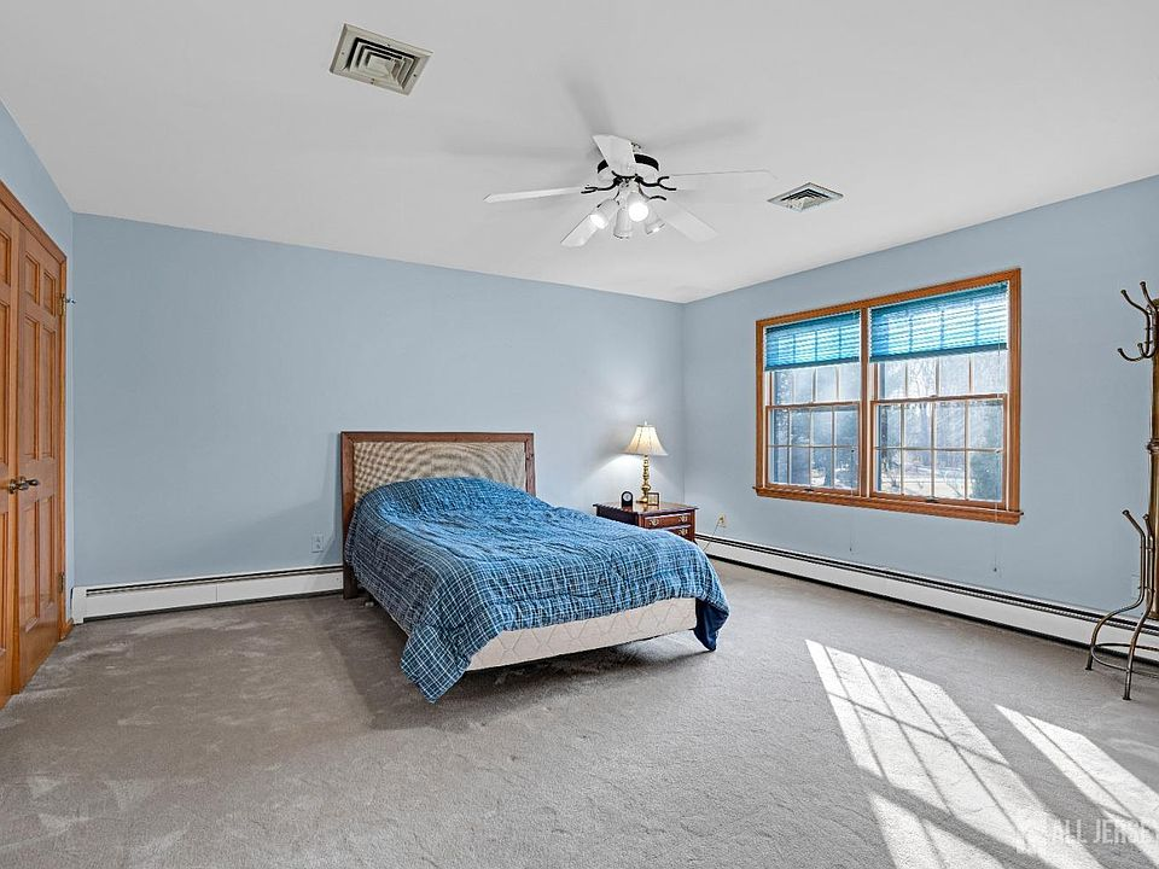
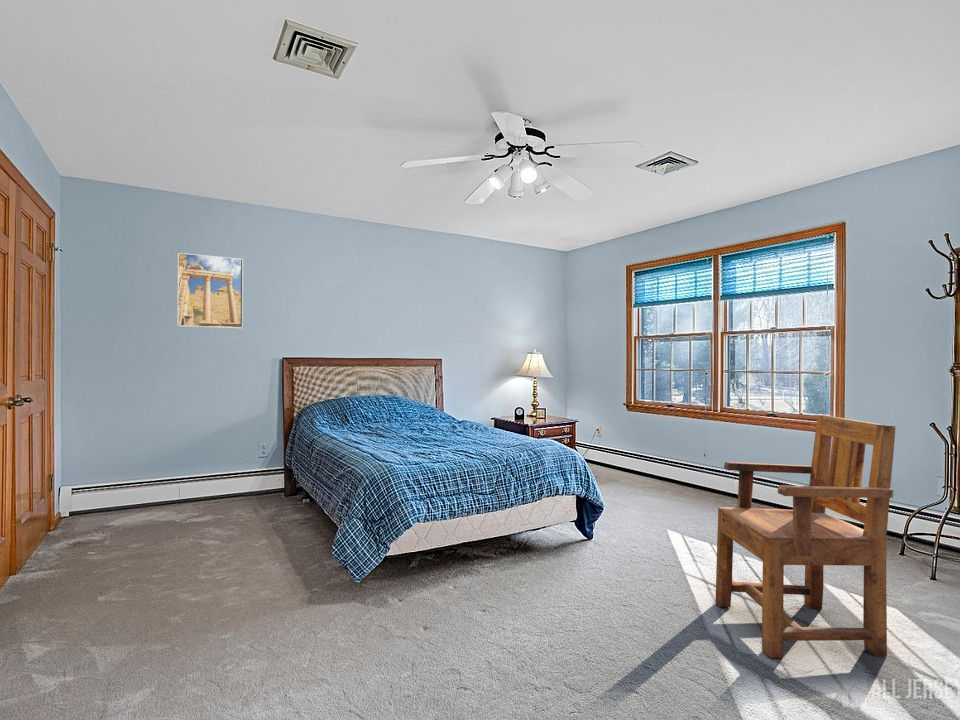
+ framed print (211, 291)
+ armchair (799, 523)
